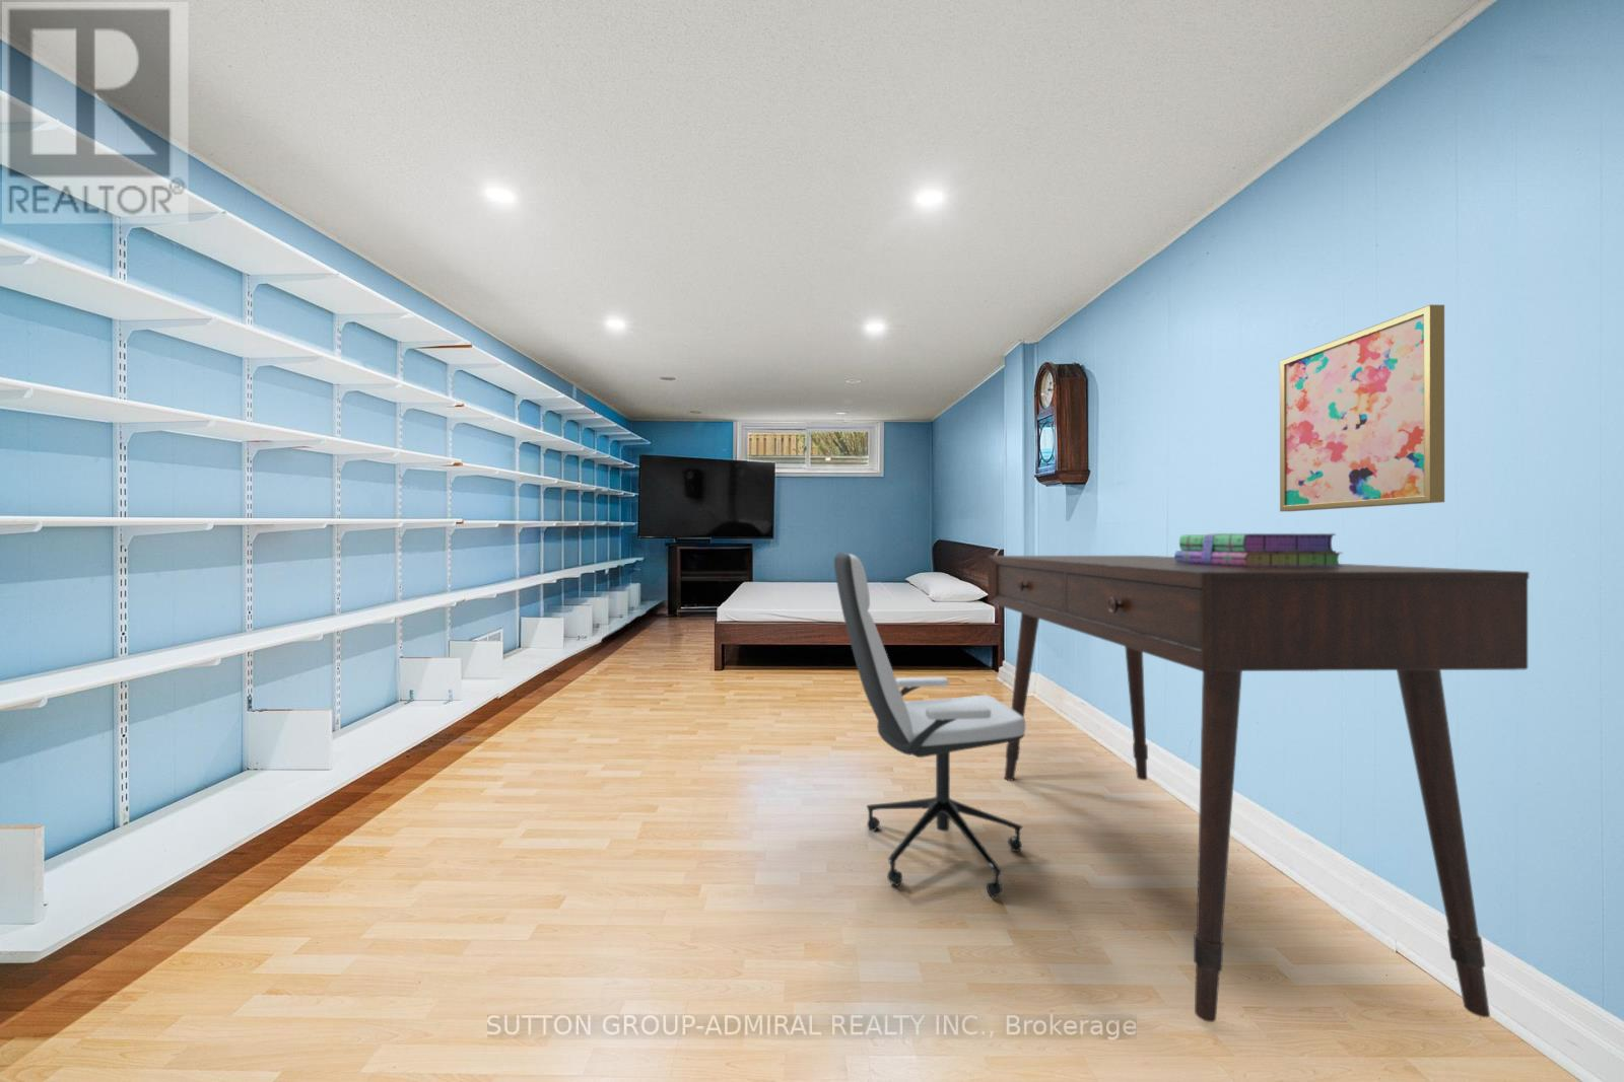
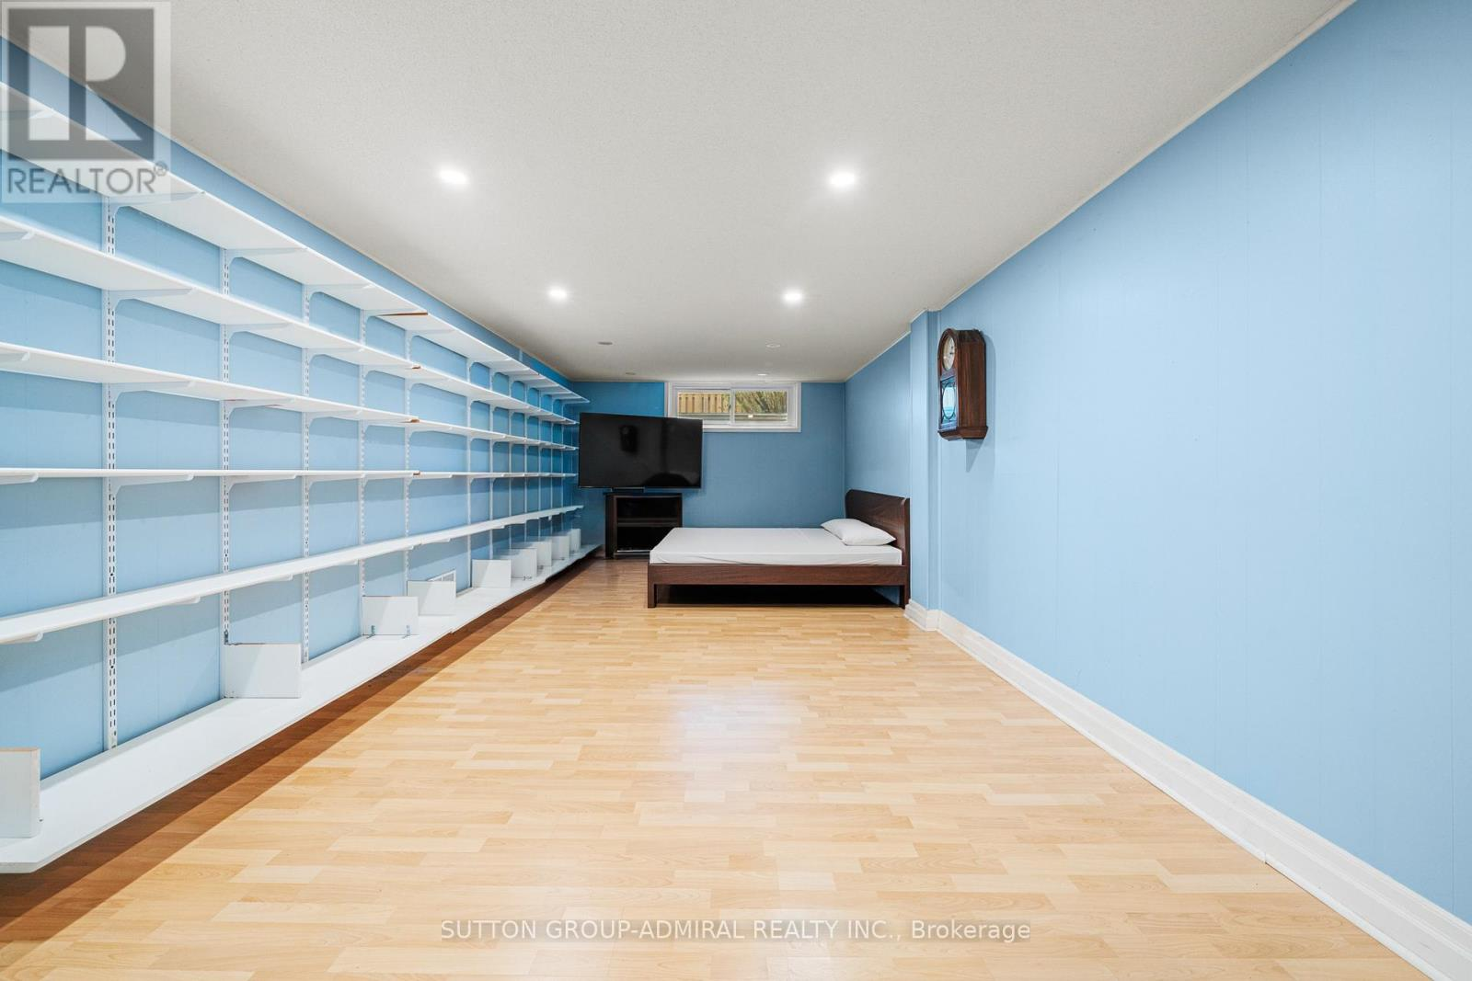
- wall art (1351, 421)
- stack of books (1251, 548)
- desk (1144, 710)
- office chair (930, 703)
